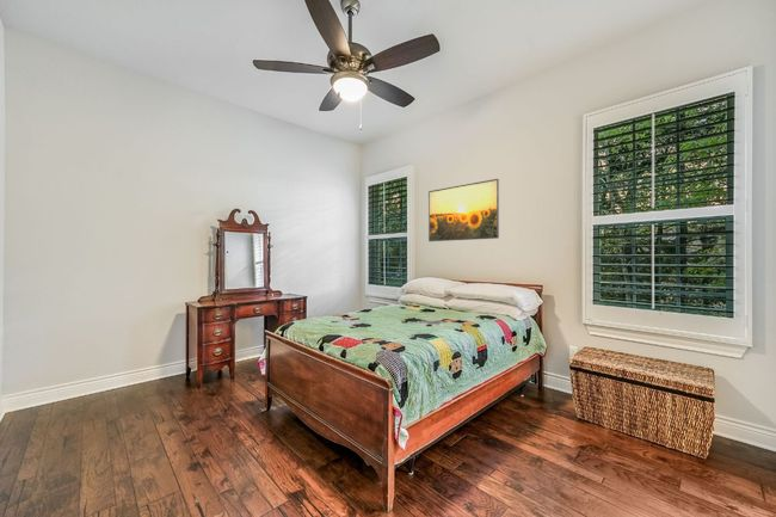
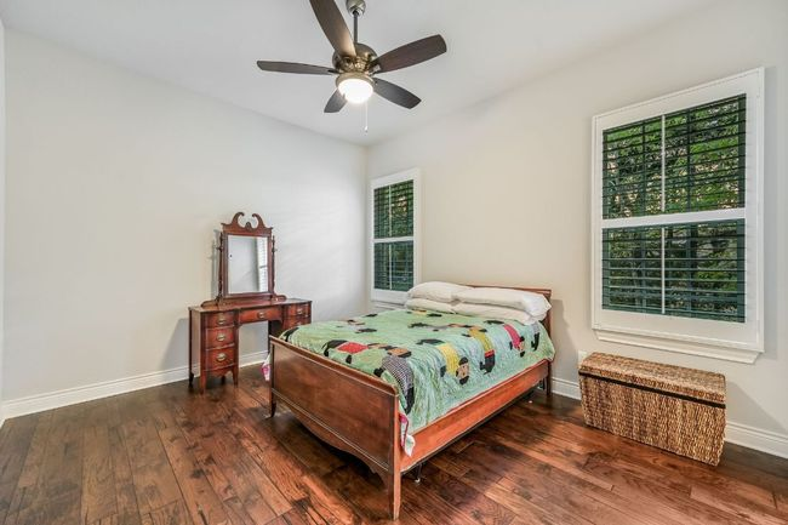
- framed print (460, 213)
